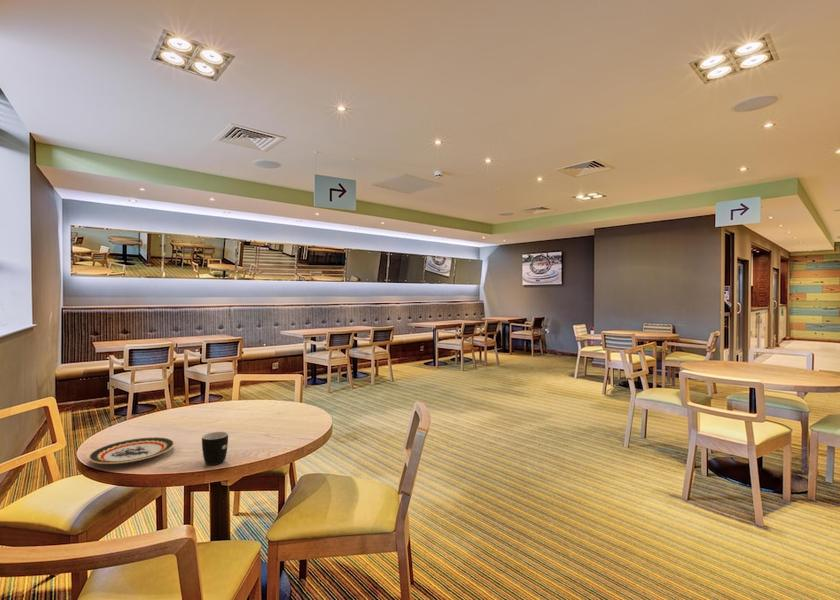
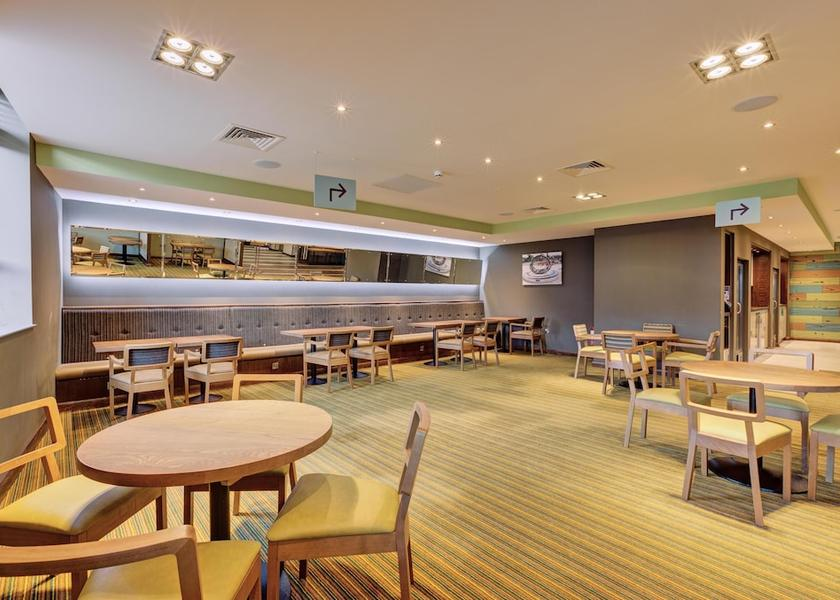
- plate (133, 451)
- mug (216, 447)
